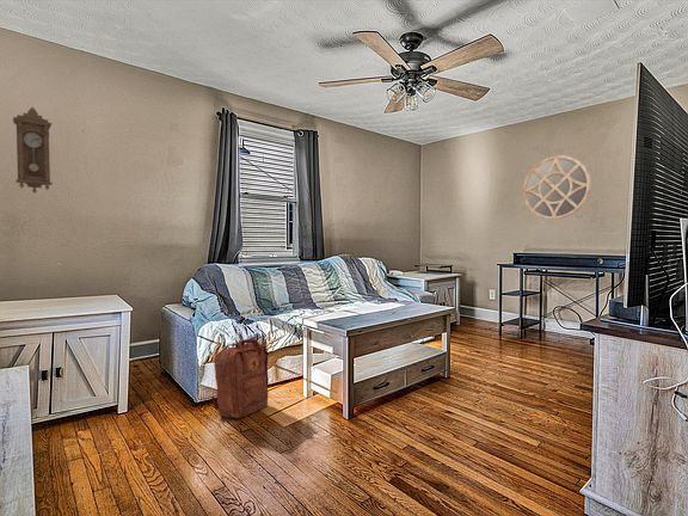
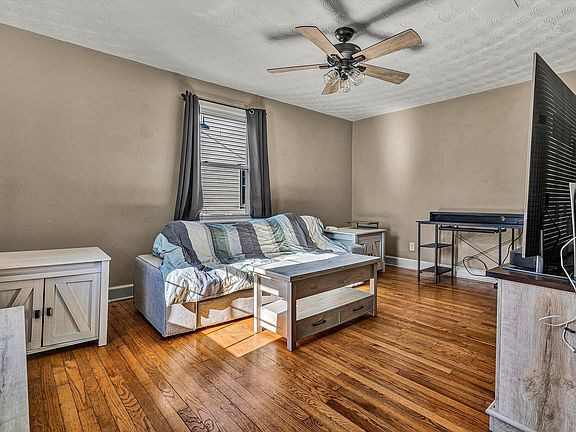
- home mirror (554, 188)
- backpack (240, 374)
- pendulum clock (32, 150)
